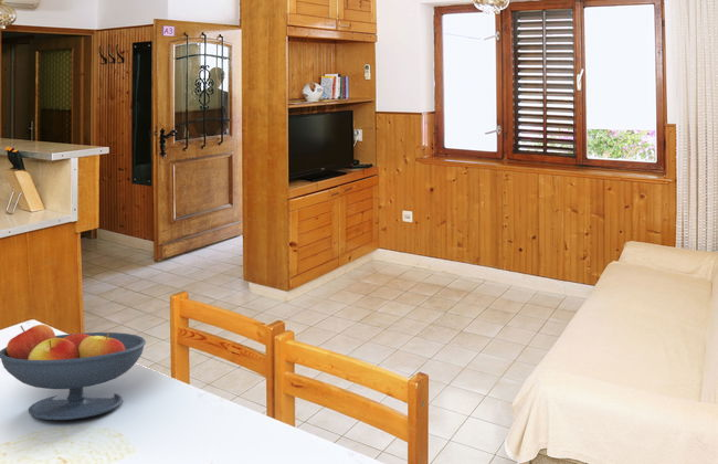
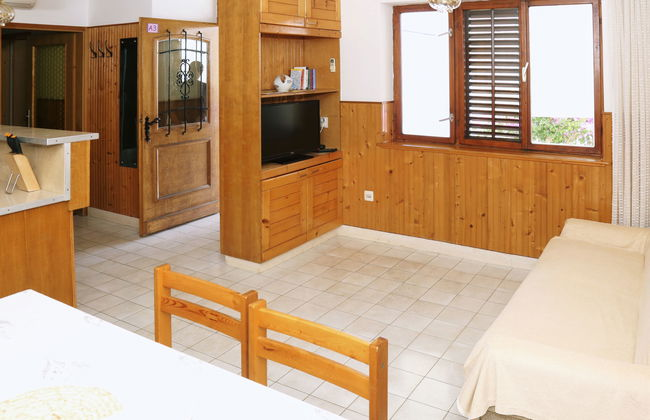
- fruit bowl (75, 365)
